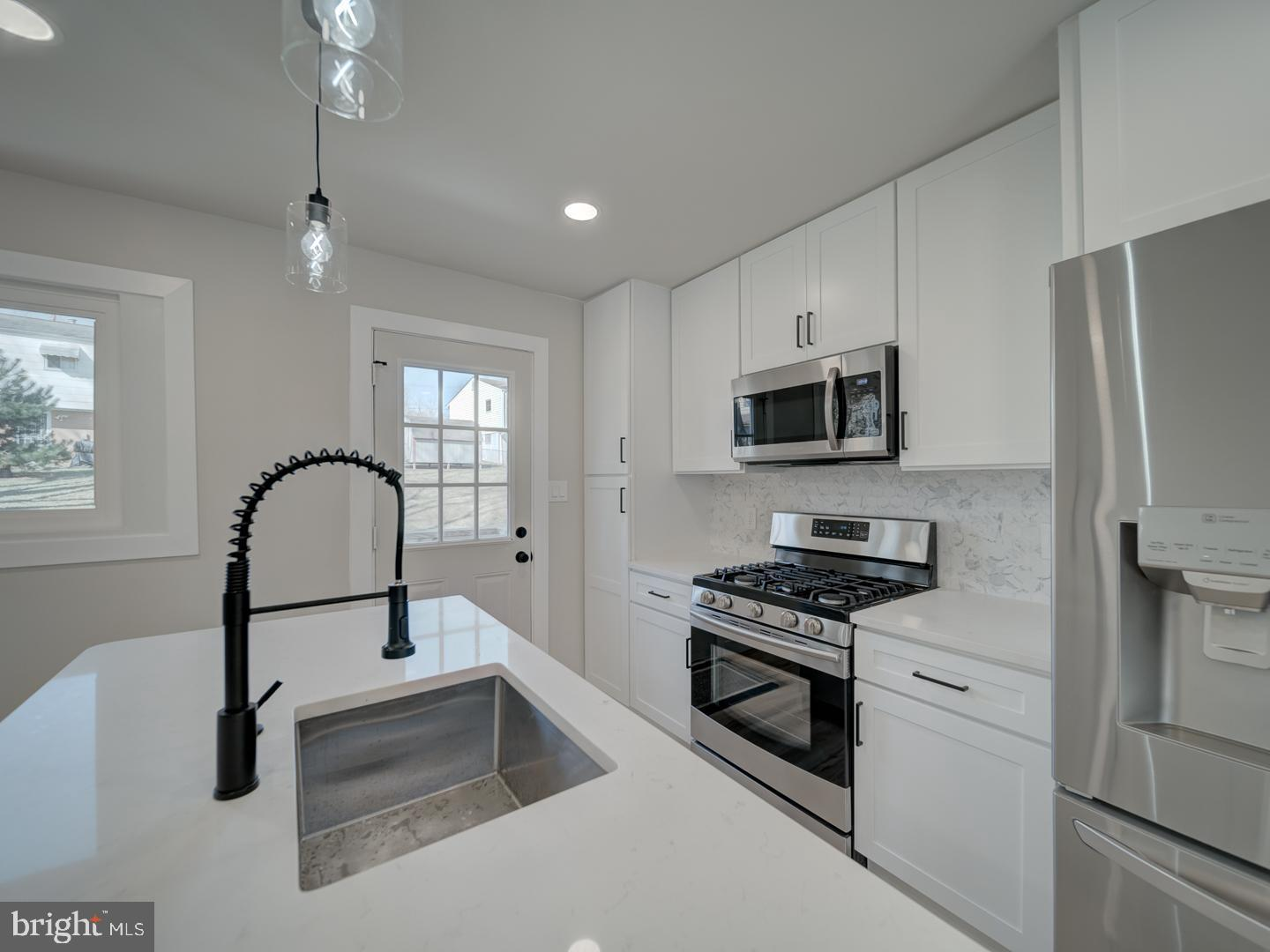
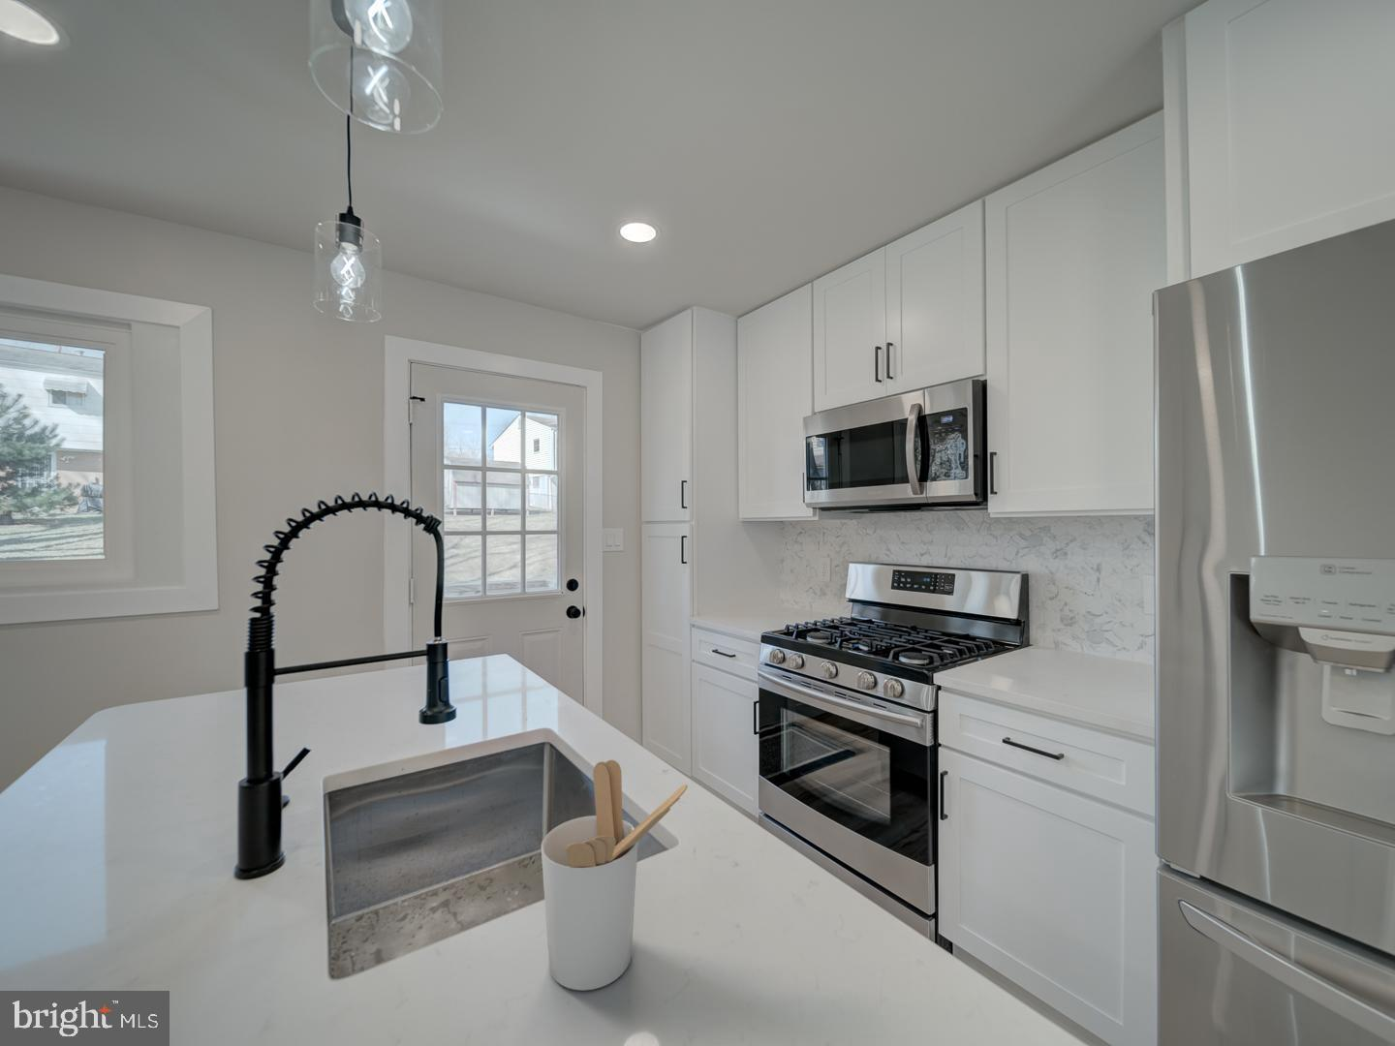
+ utensil holder (614, 871)
